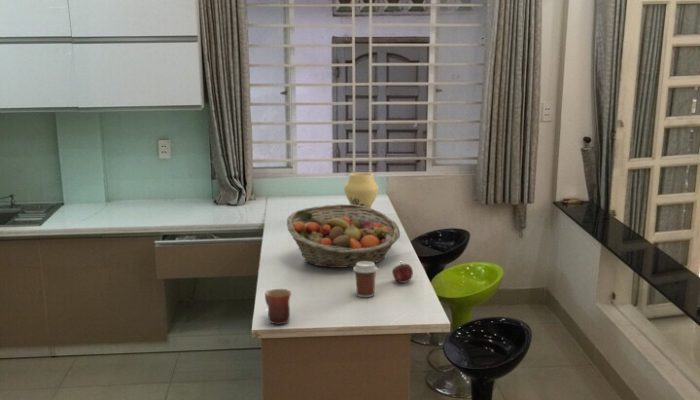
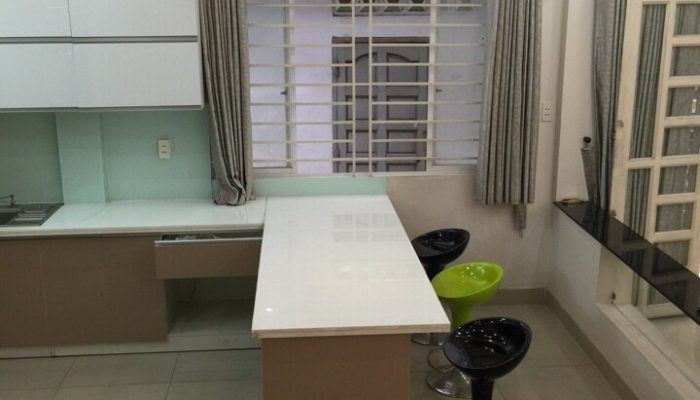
- apple (402, 272)
- coffee cup (365, 279)
- mug (276, 305)
- fruit basket (343, 234)
- vase (361, 197)
